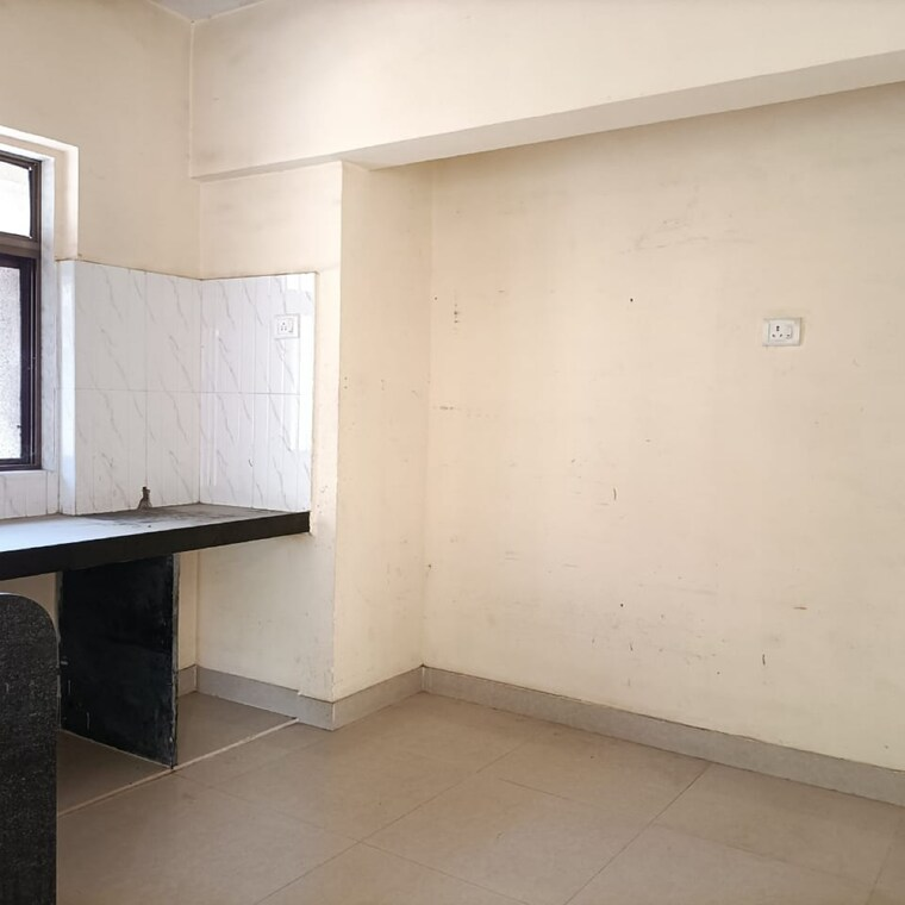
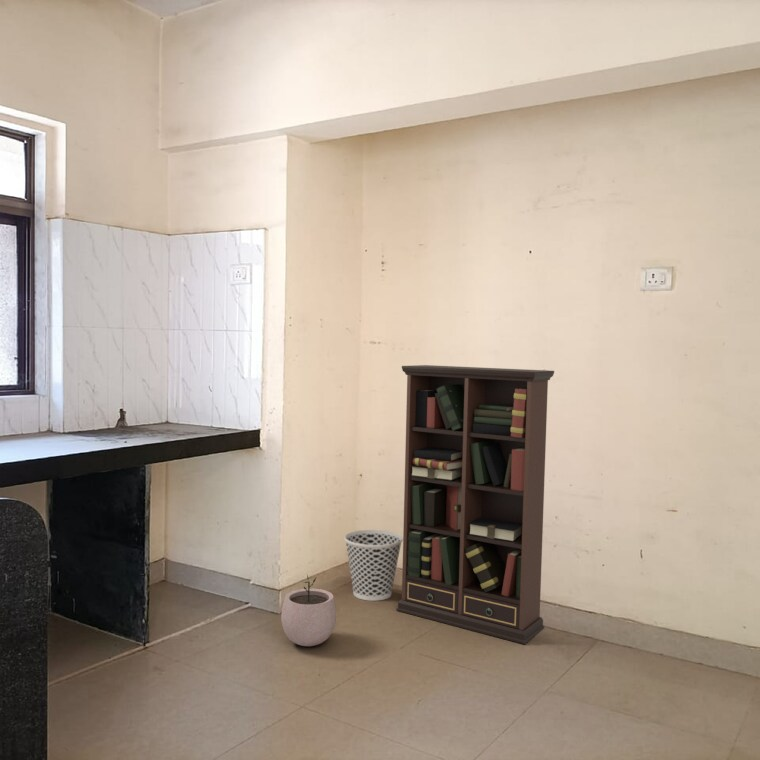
+ plant pot (309, 609)
+ bookcase (471, 495)
+ wastebasket (372, 565)
